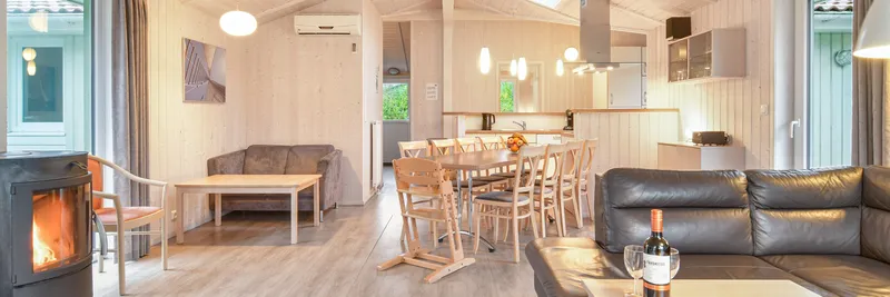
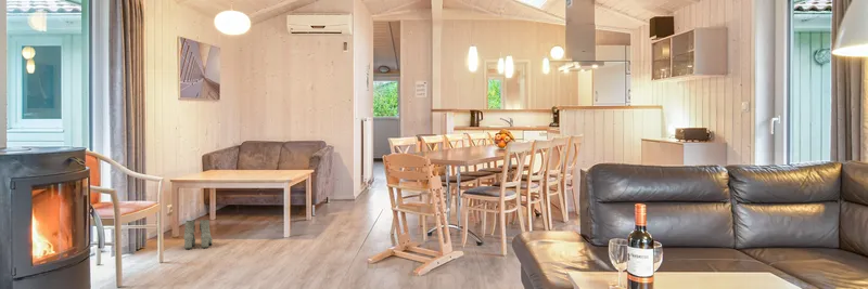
+ boots (199, 233)
